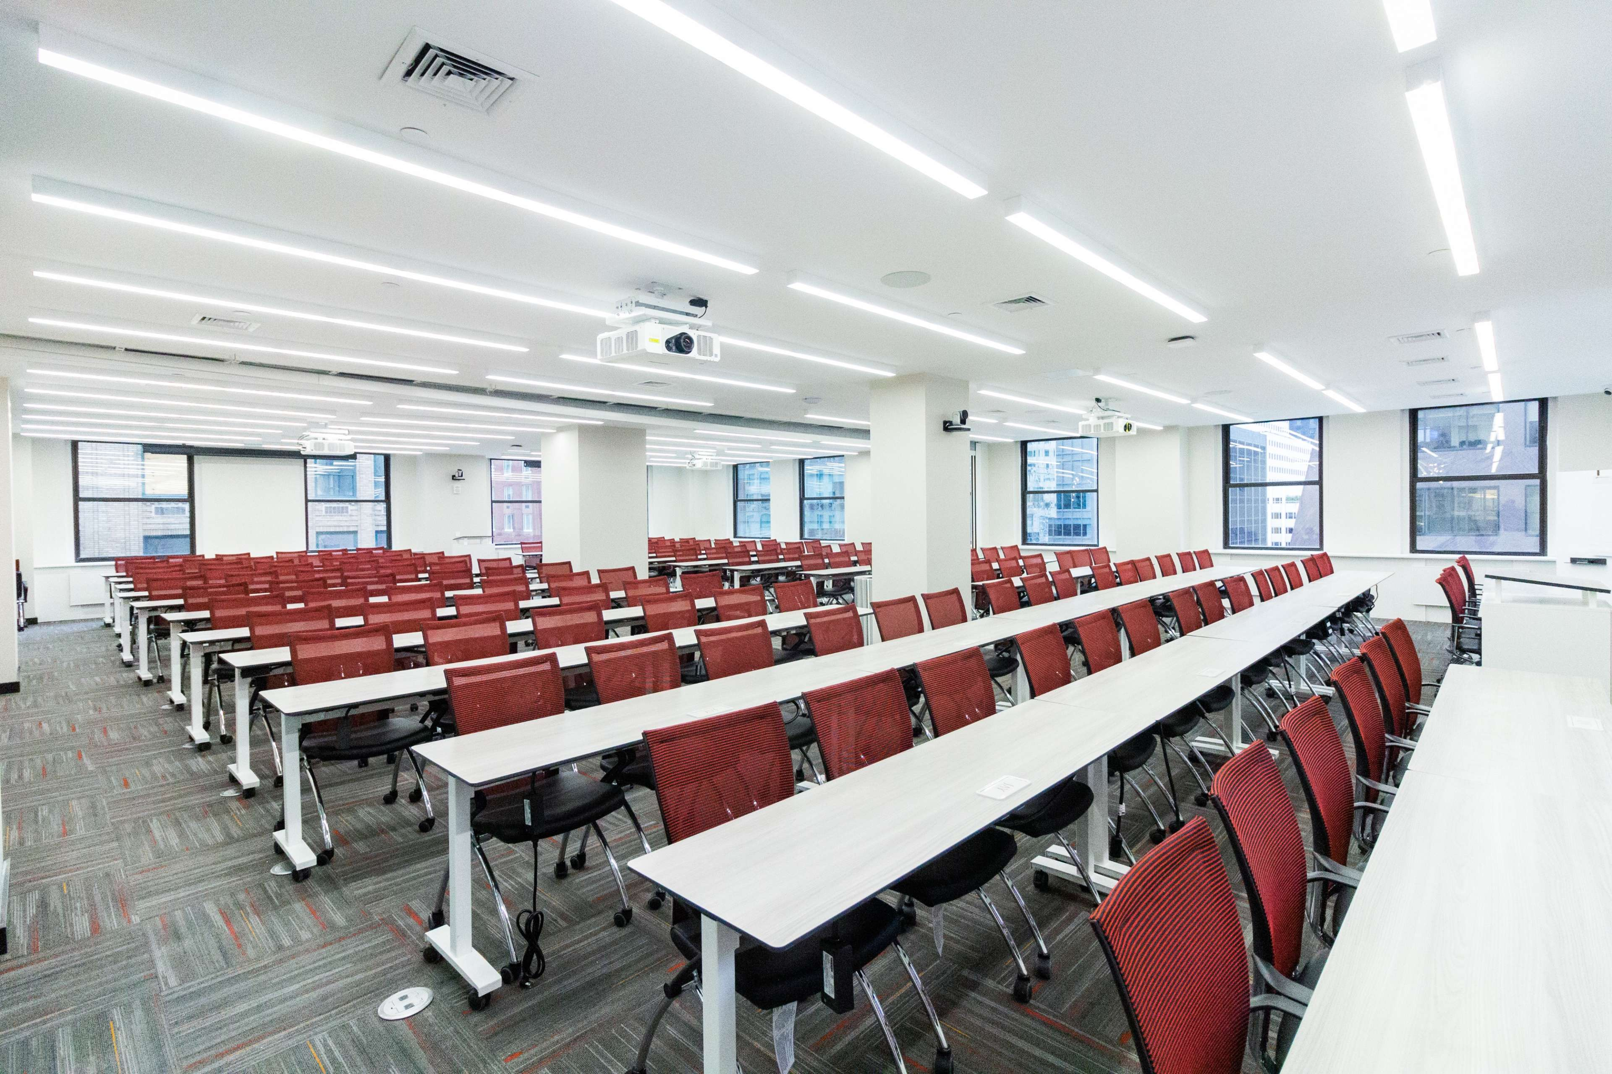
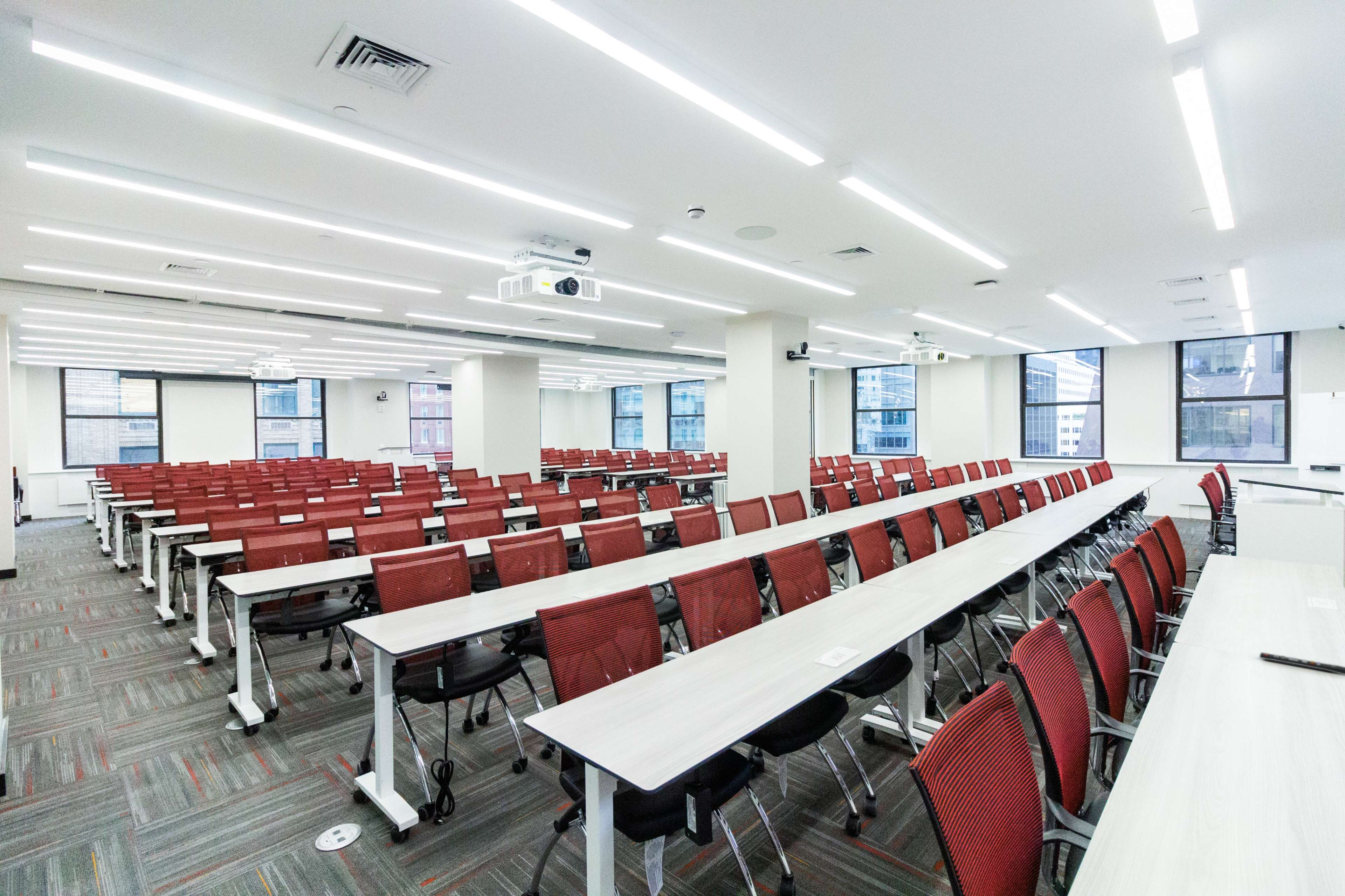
+ remote control (1304, 663)
+ smoke detector (696, 211)
